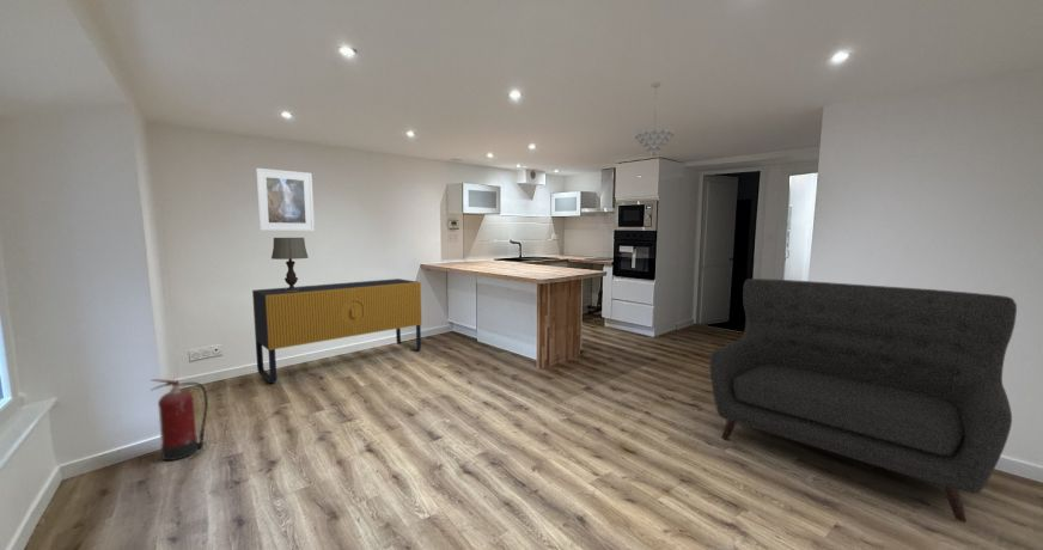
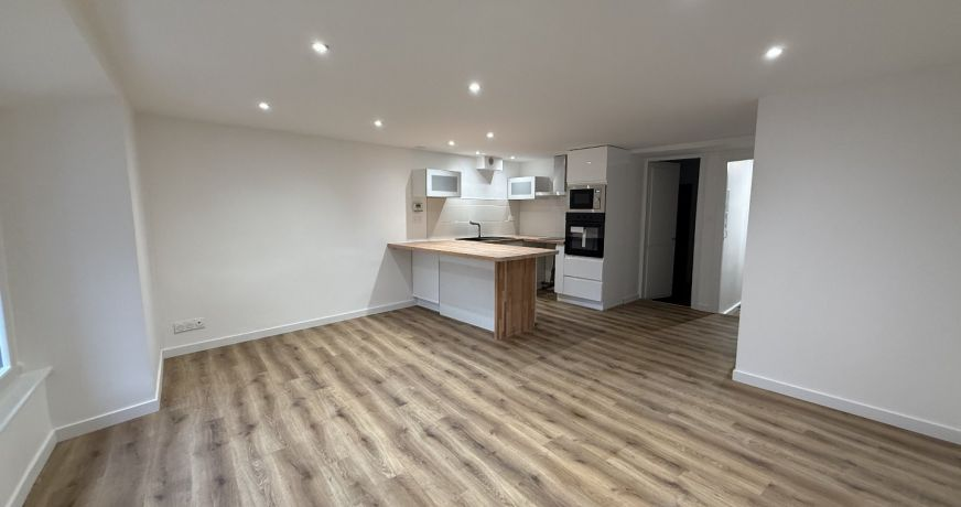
- sideboard (344, 323)
- sofa (843, 371)
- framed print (286, 201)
- fire extinguisher (181, 414)
- pendant light (654, 120)
- table lamp (289, 263)
